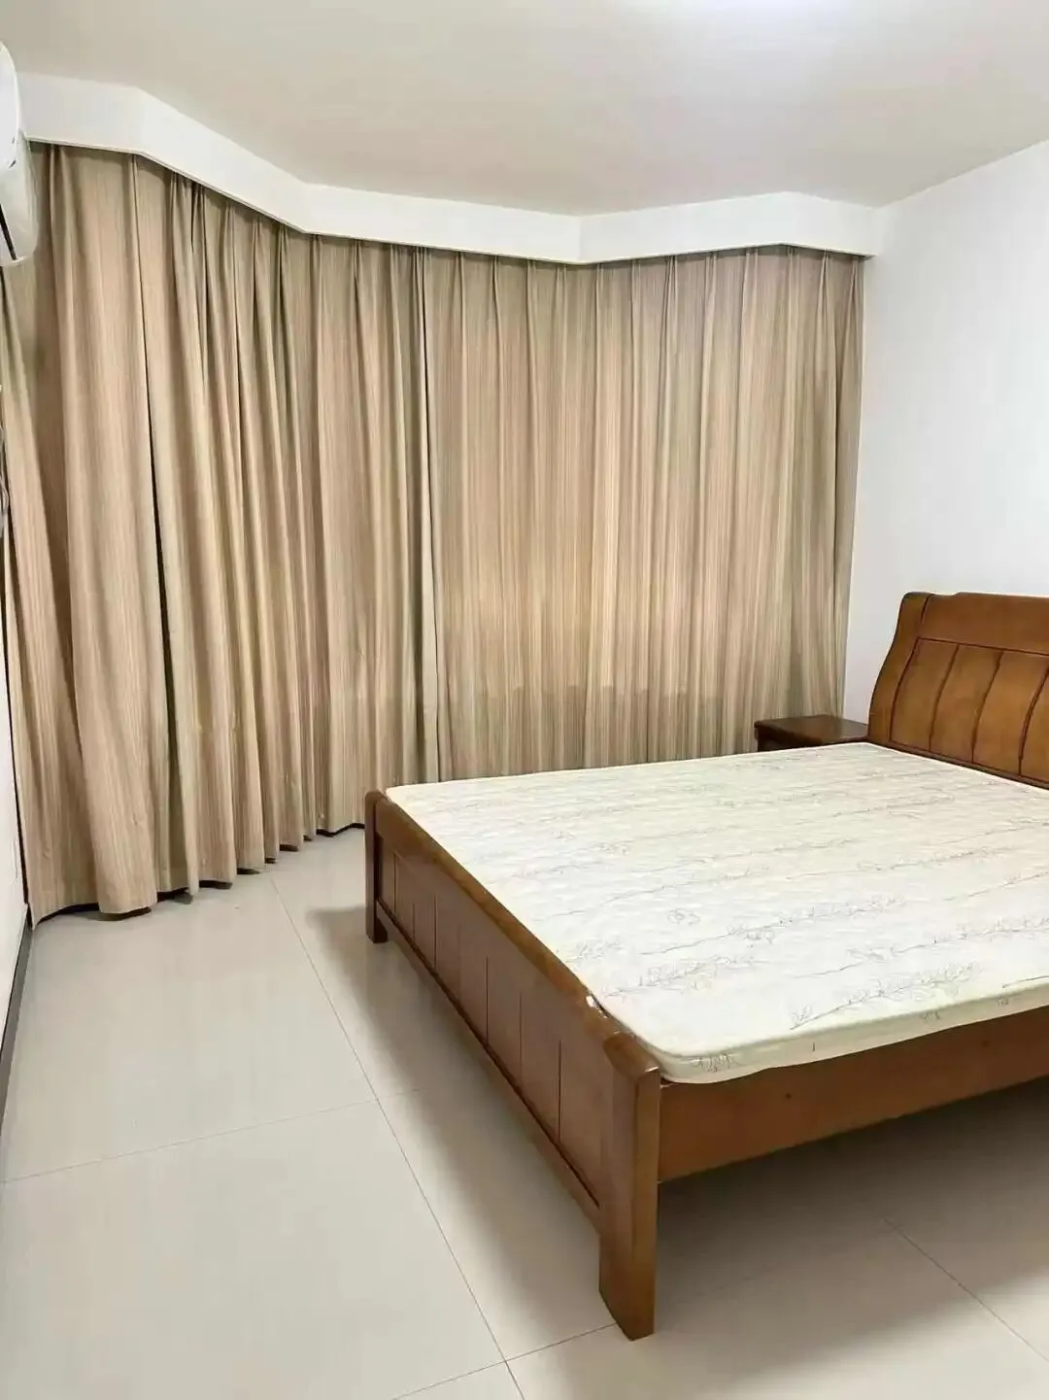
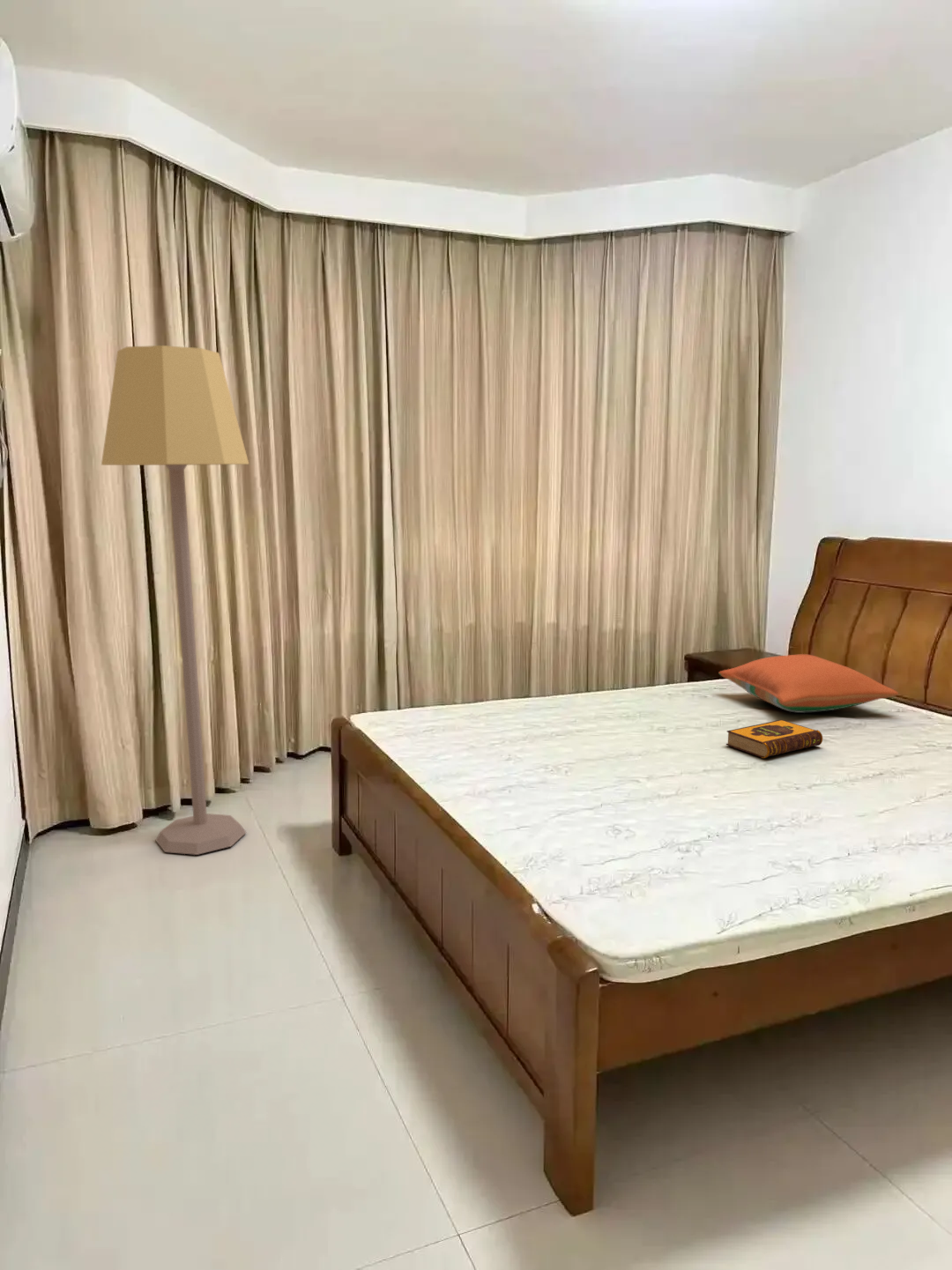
+ hardback book (774, 739)
+ lamp (185, 606)
+ pillow (803, 682)
